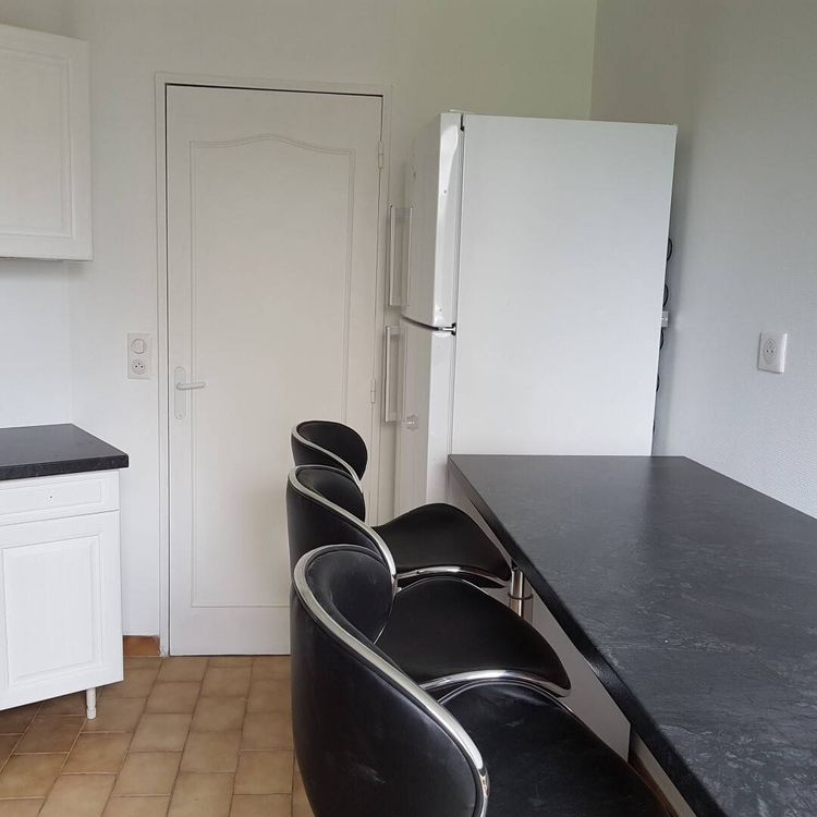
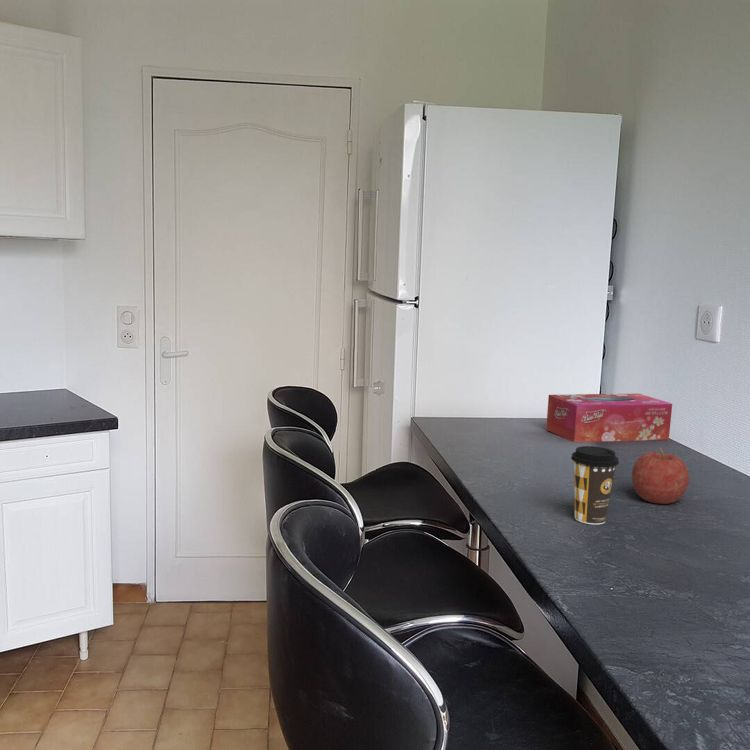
+ coffee cup (592, 485)
+ fruit (659, 473)
+ tissue box (608, 416)
